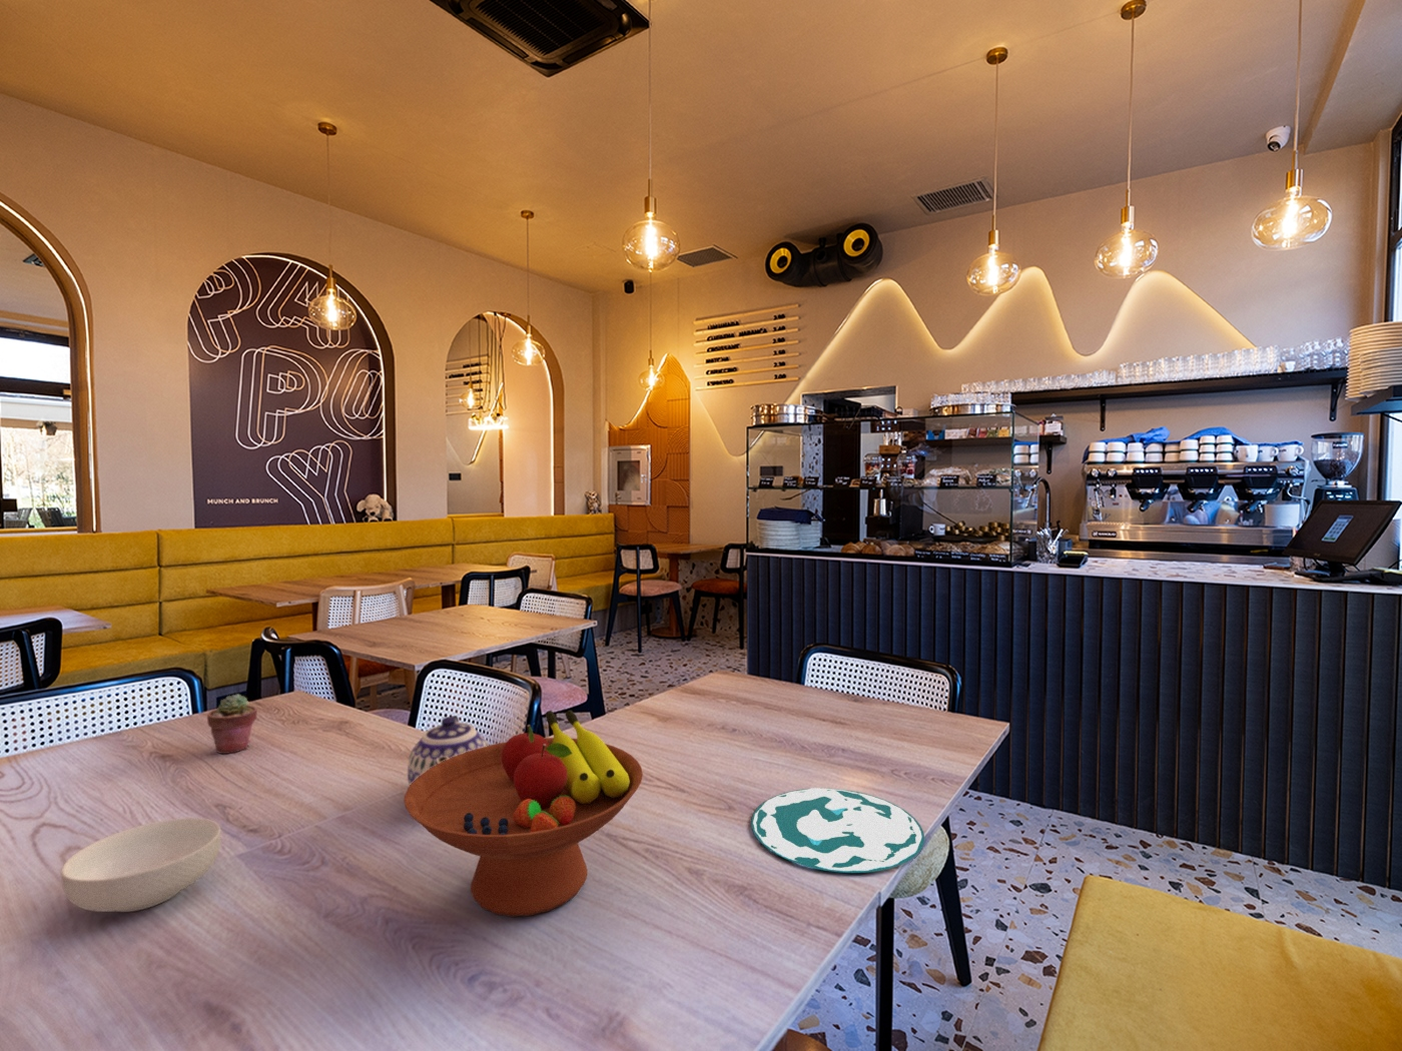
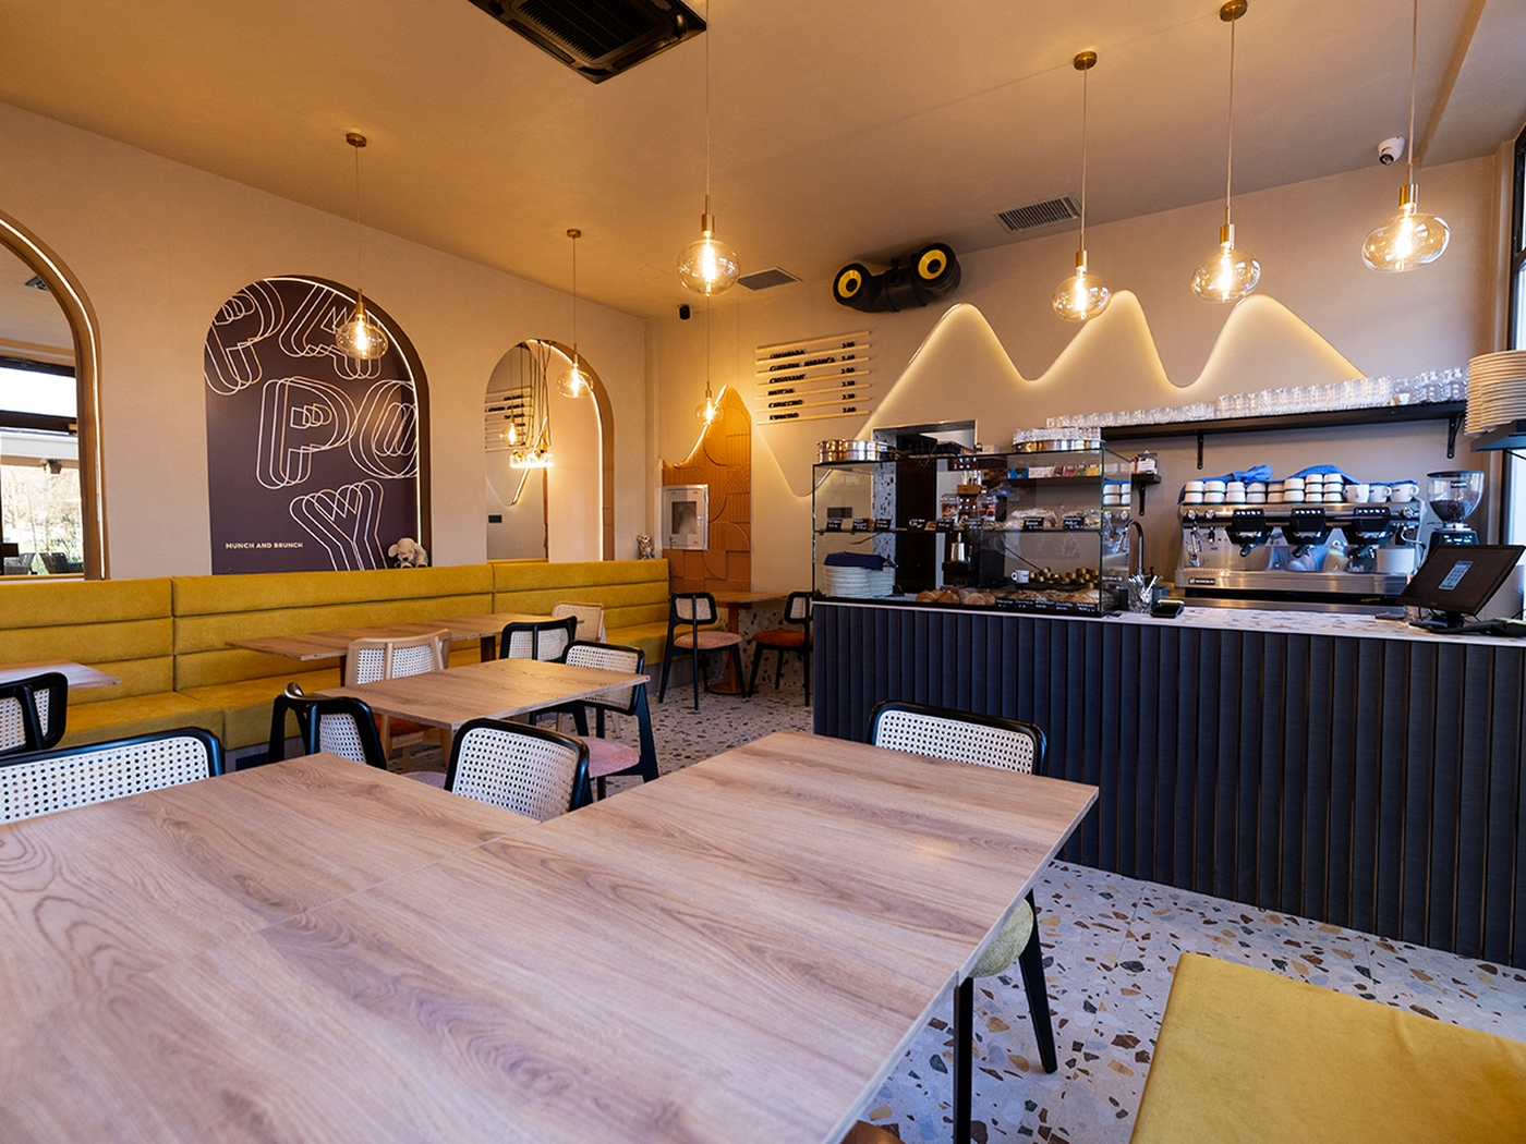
- fruit bowl (529, 810)
- teapot (449, 756)
- plate (836, 818)
- cereal bowl (146, 870)
- potted succulent (232, 722)
